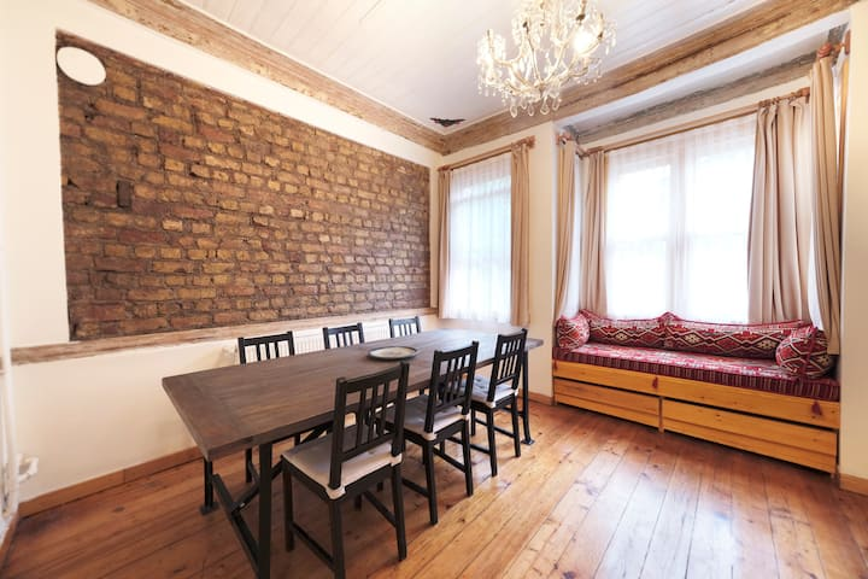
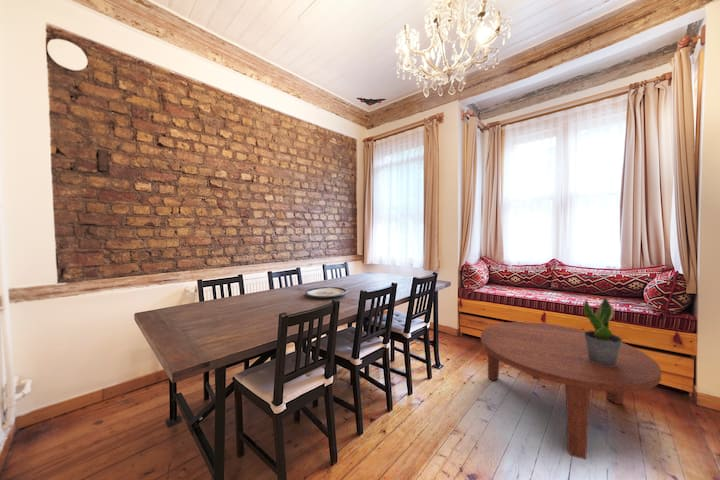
+ coffee table (556, 375)
+ potted plant (602, 330)
